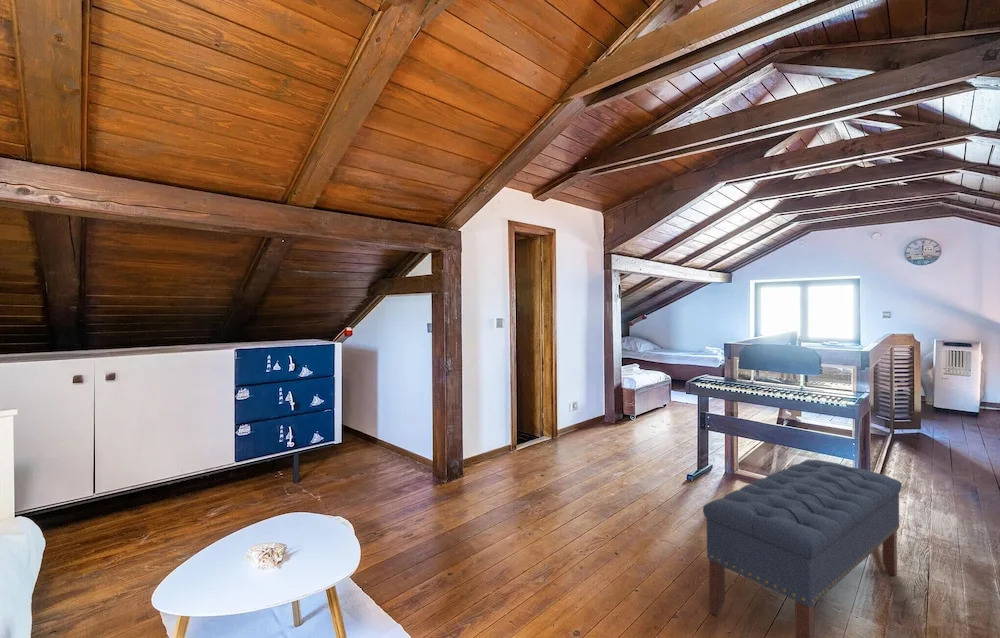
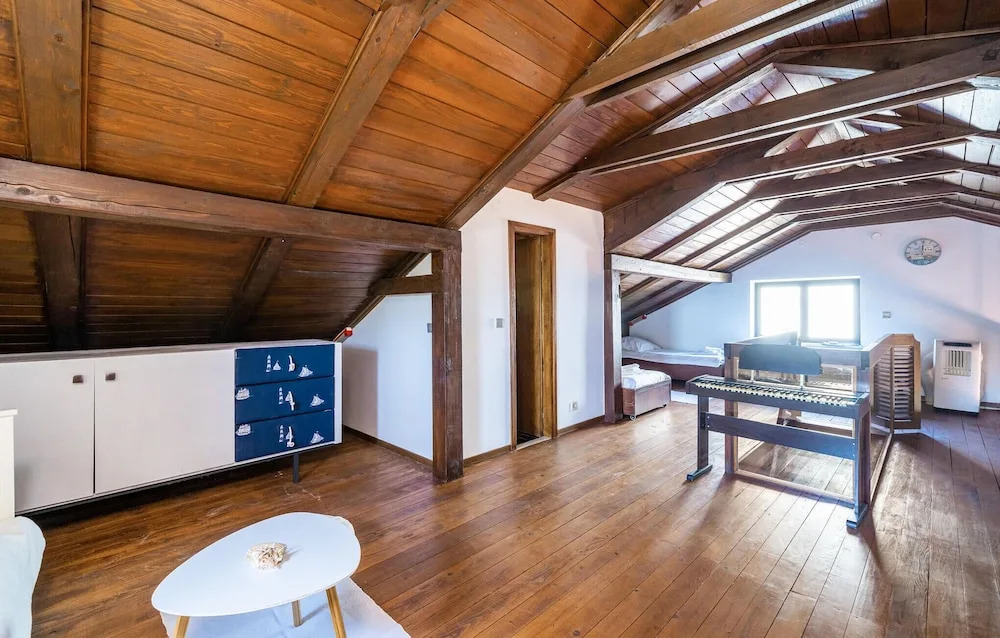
- bench (809, 538)
